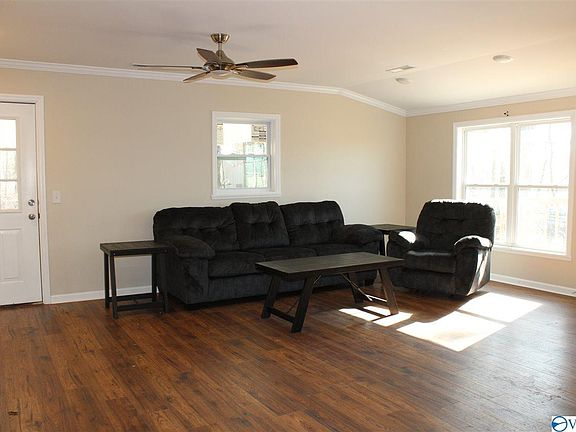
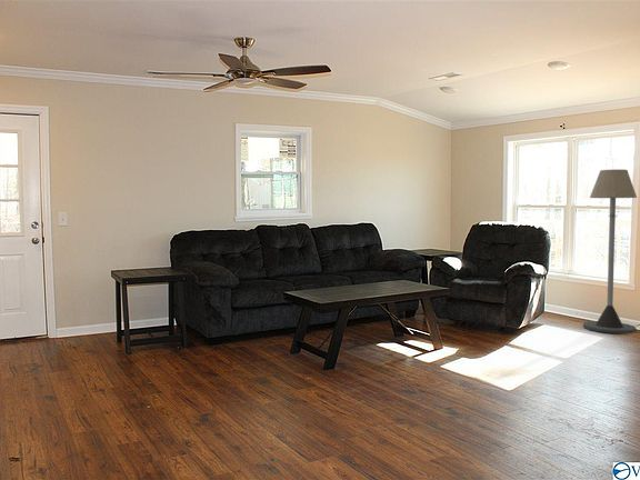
+ floor lamp (611, 249)
